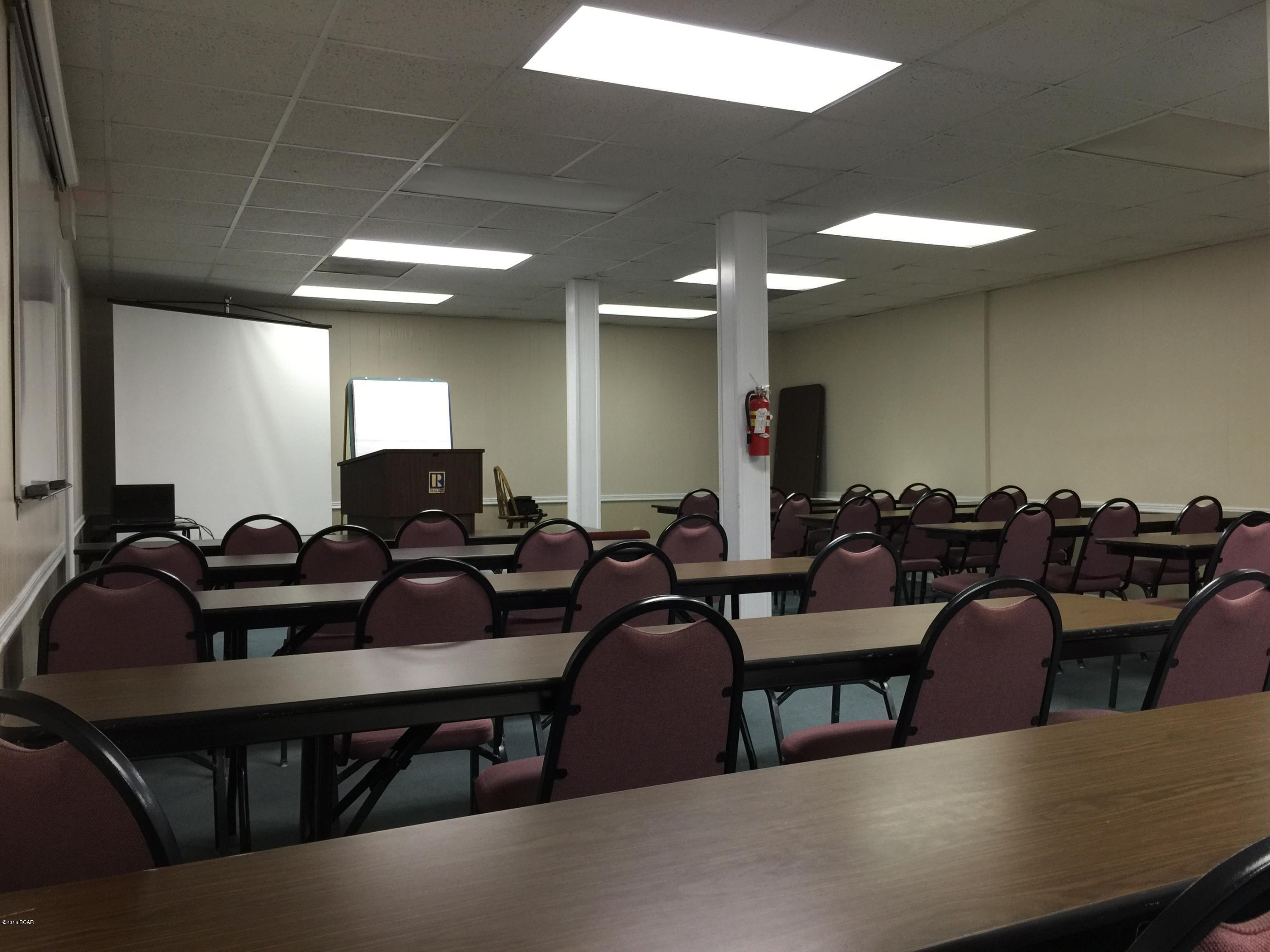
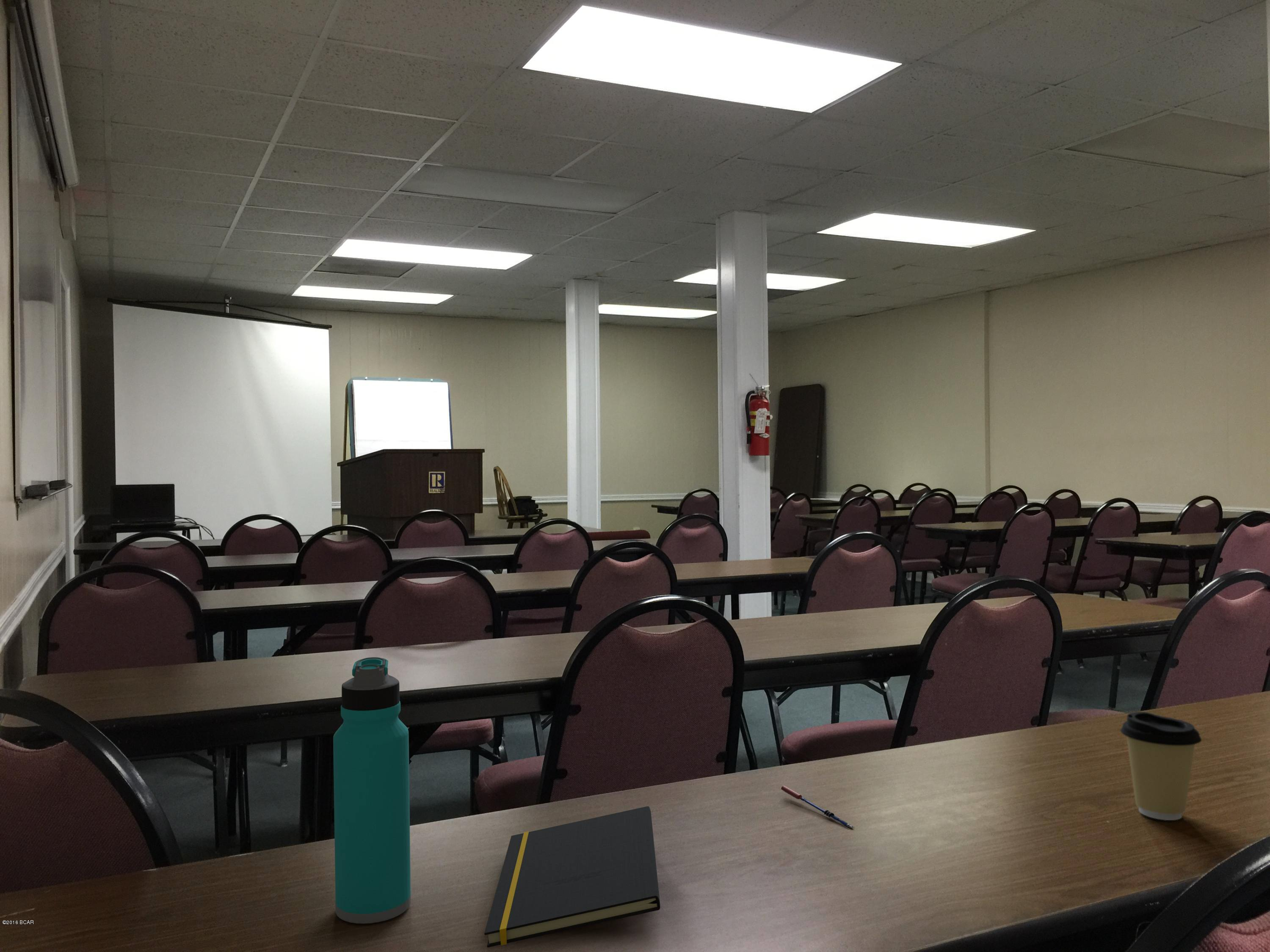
+ notepad (577, 869)
+ water bottle (372, 785)
+ pen (816, 806)
+ coffee cup (1160, 766)
